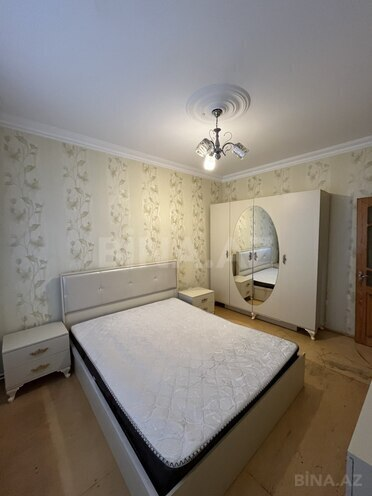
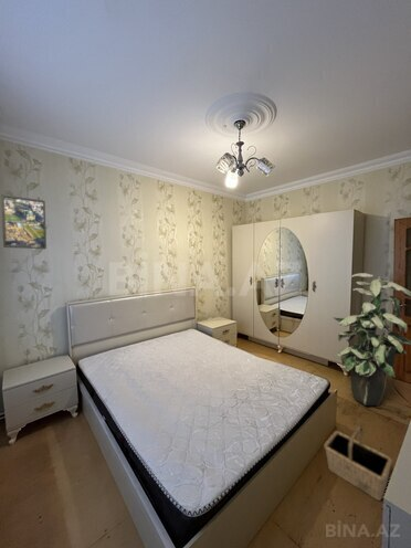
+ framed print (24, 223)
+ indoor plant (368, 337)
+ basket (356, 454)
